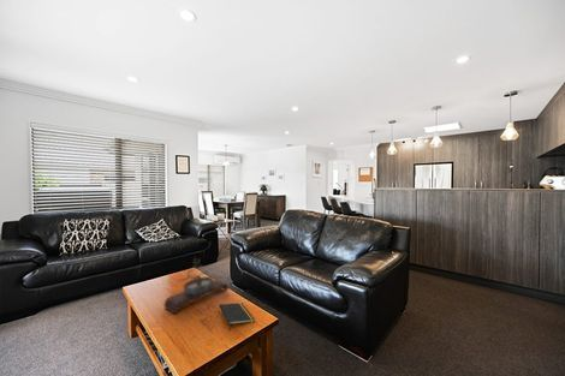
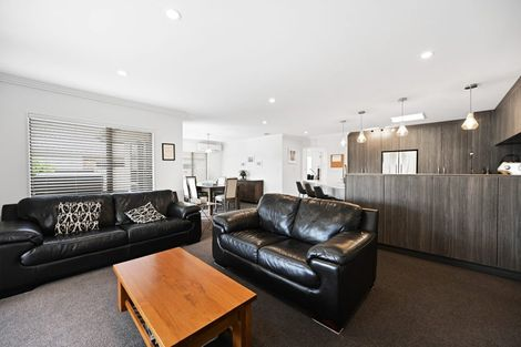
- notepad (236, 312)
- bonsai tree (198, 277)
